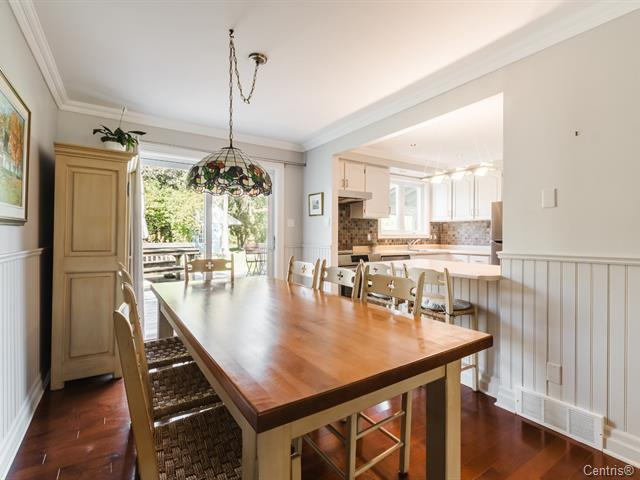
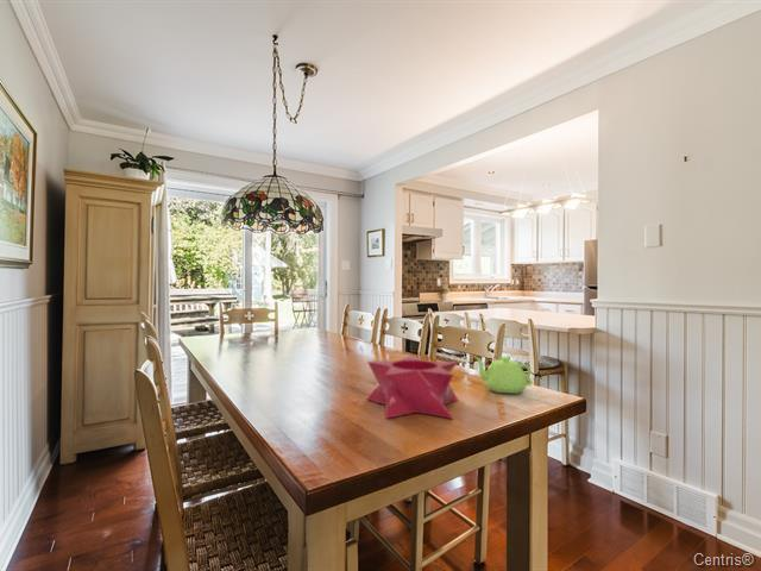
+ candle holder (413, 383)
+ teapot (502, 372)
